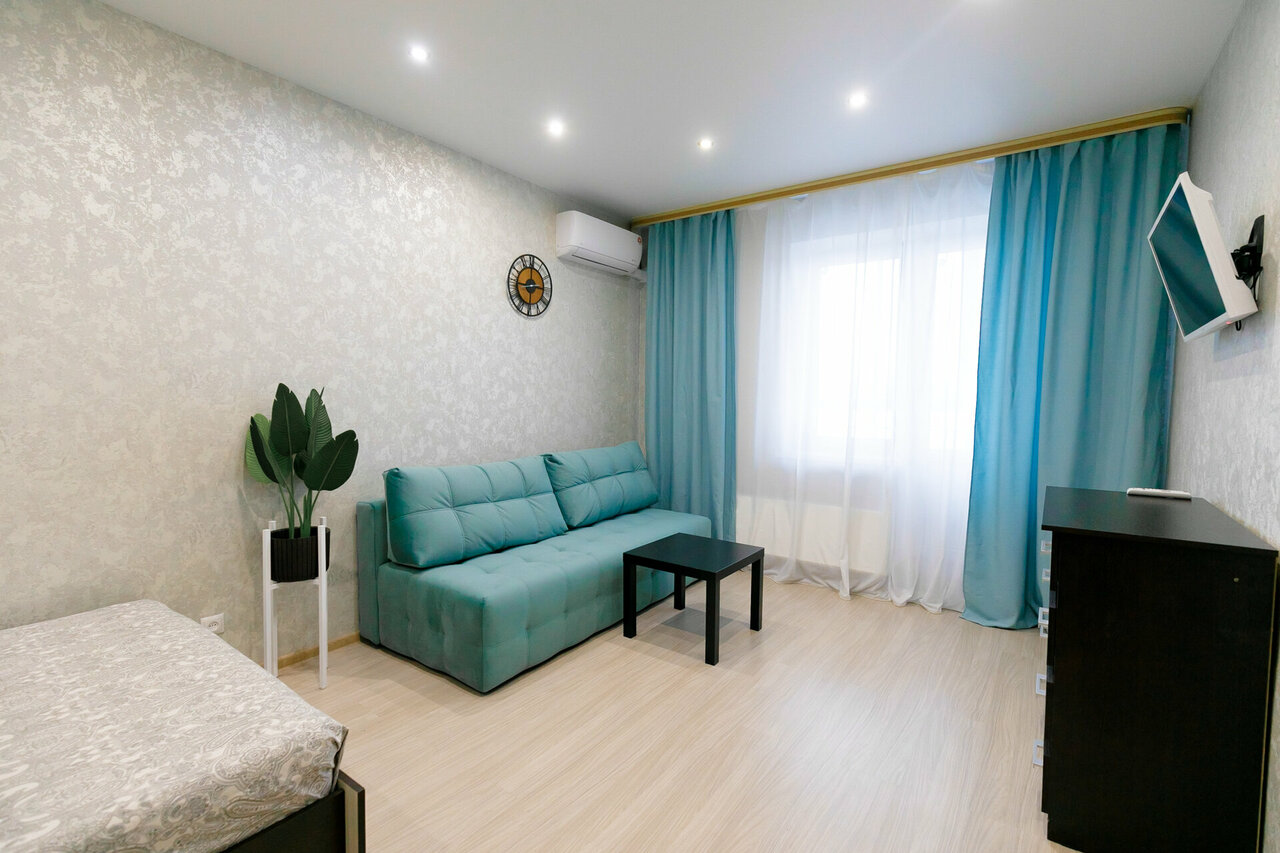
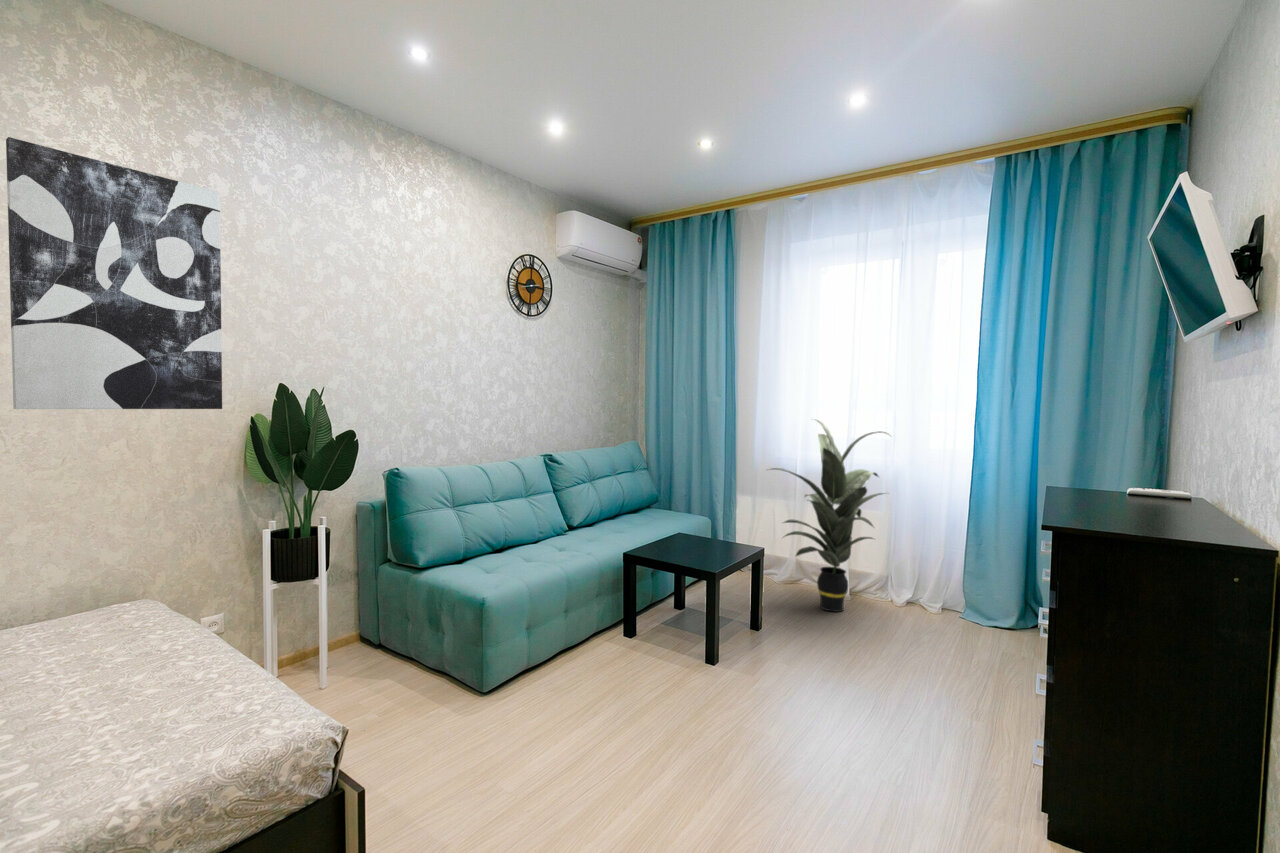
+ indoor plant (830, 513)
+ wall art (126, 289)
